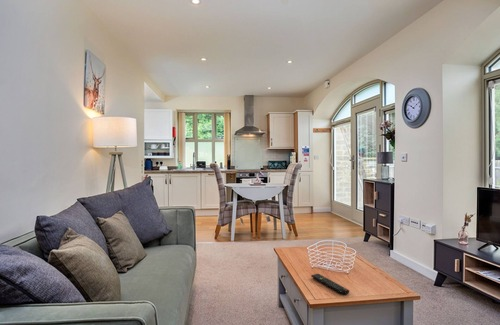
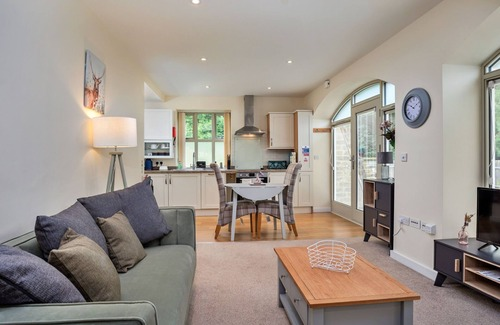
- remote control (329, 283)
